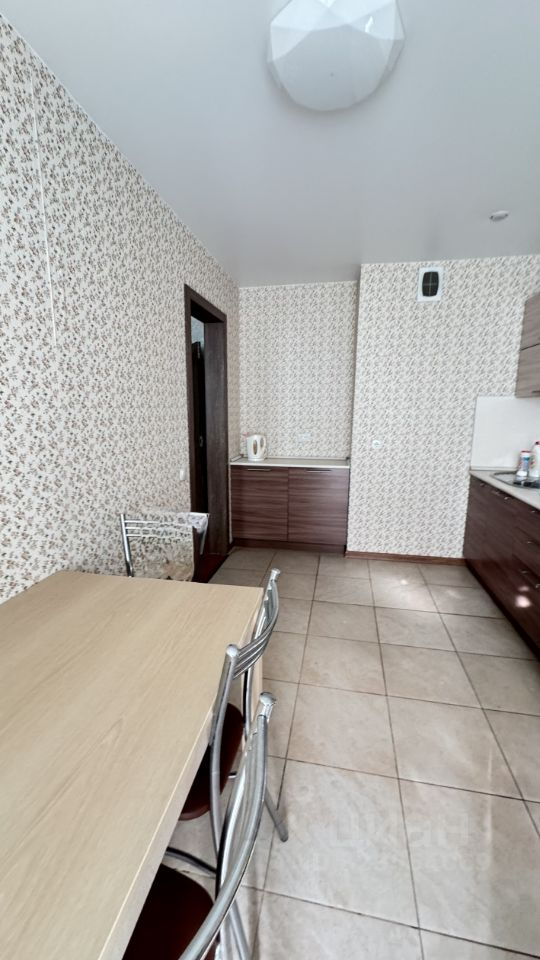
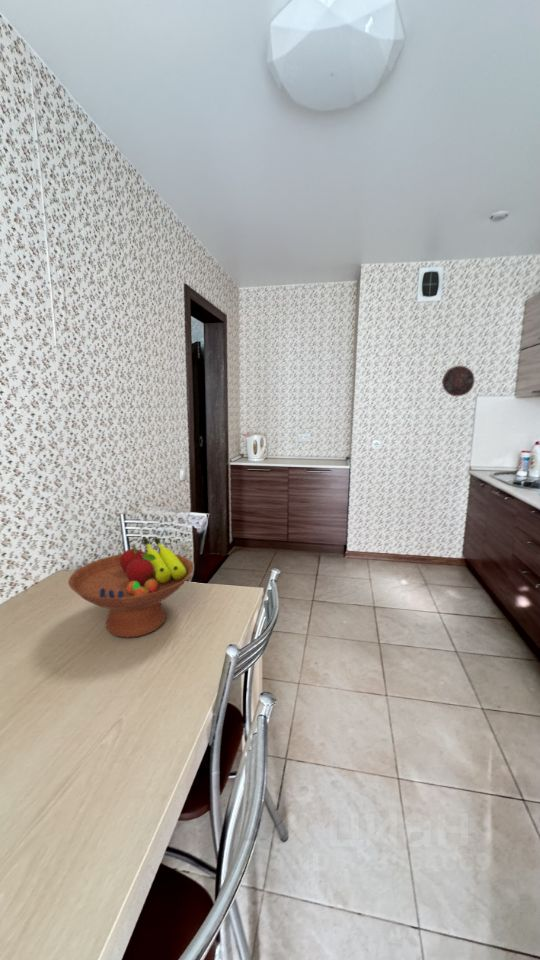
+ decorative plate (458, 381)
+ fruit bowl (134, 587)
